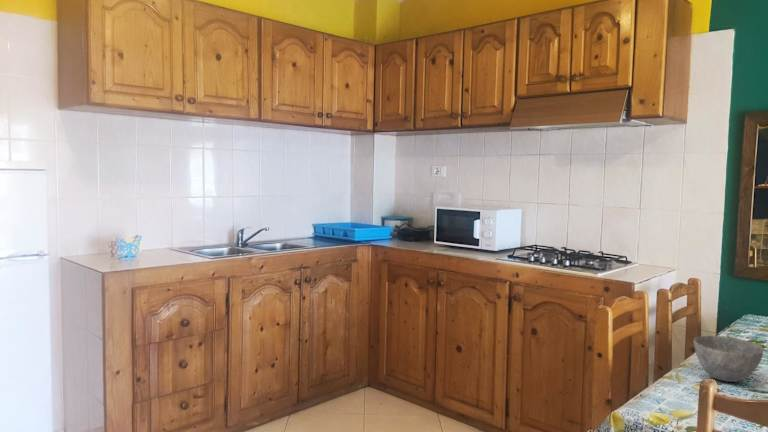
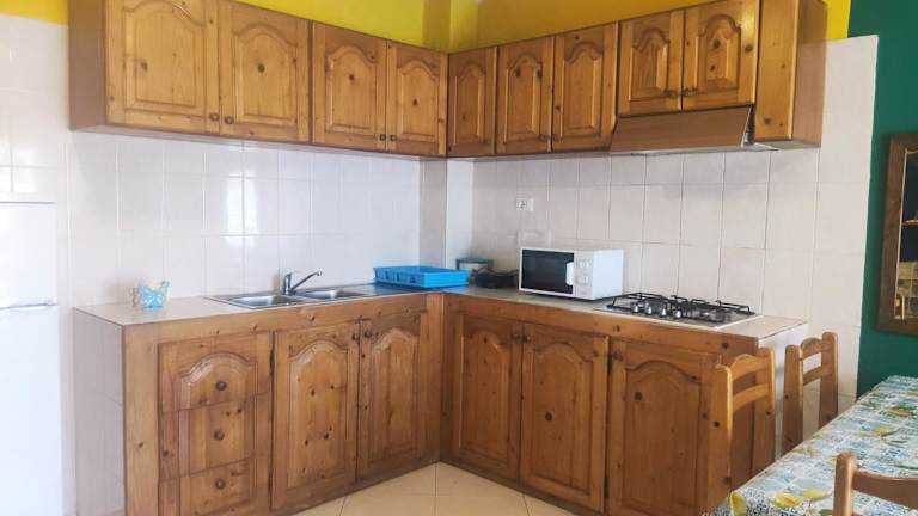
- bowl (726, 361)
